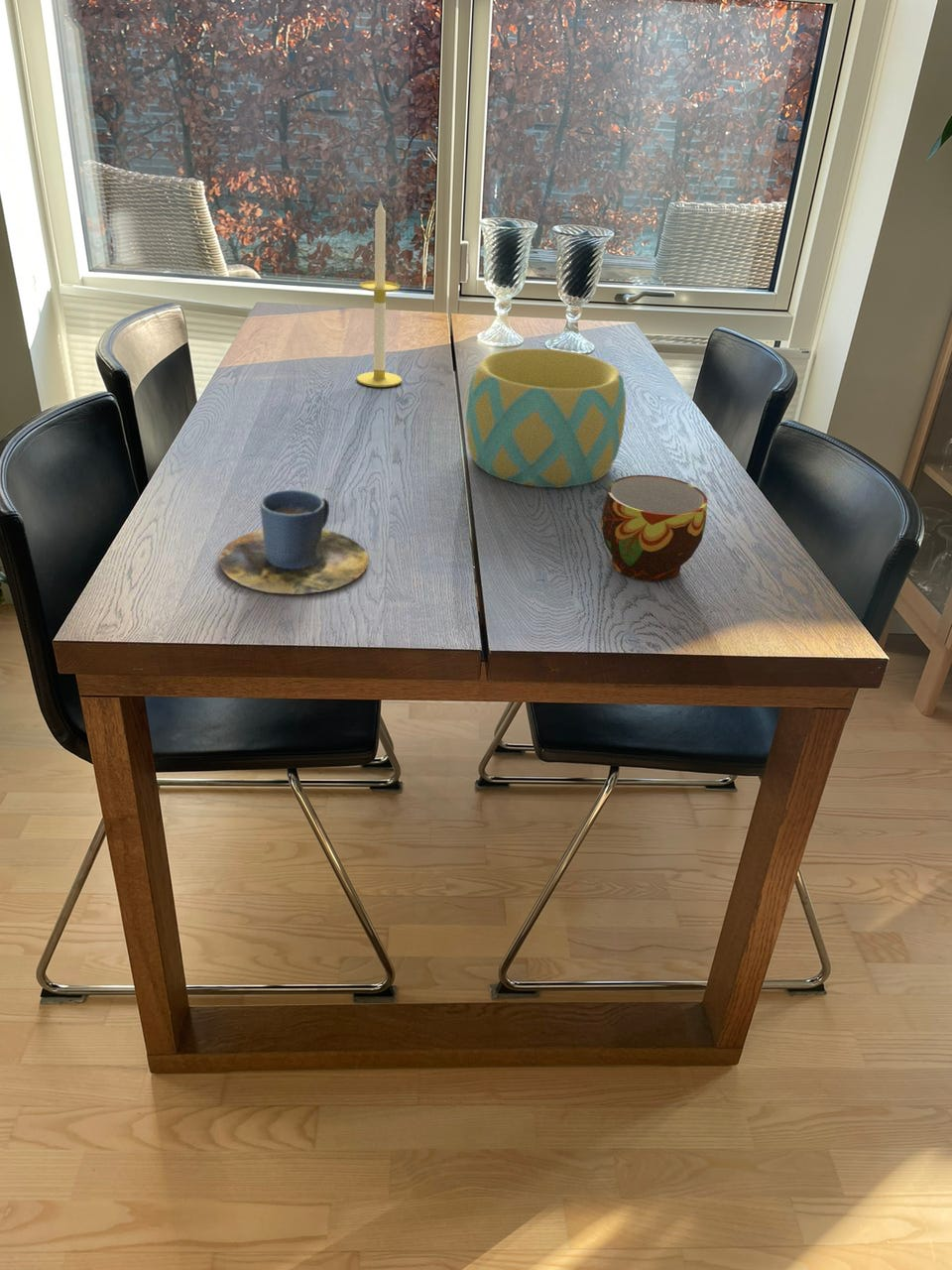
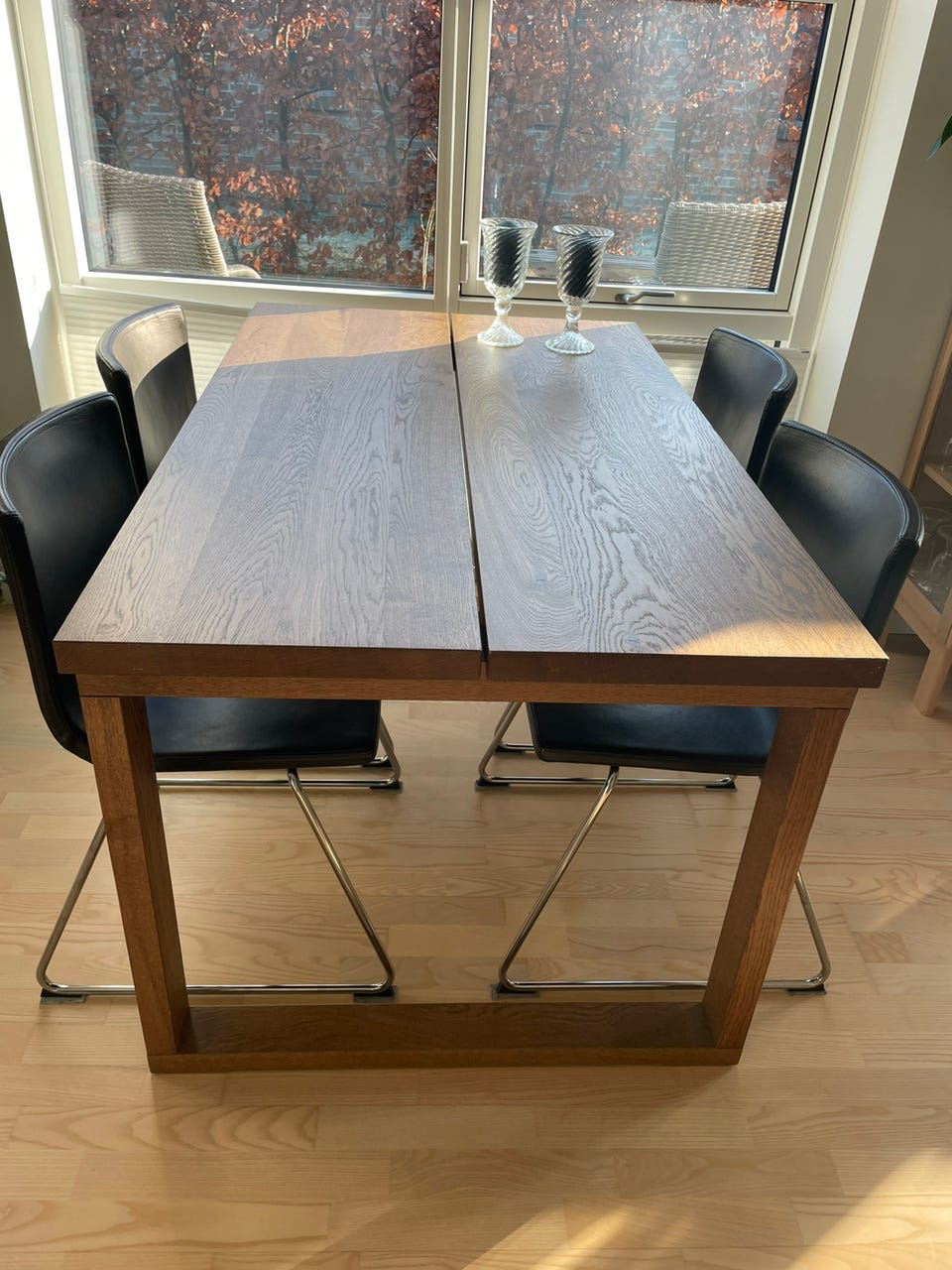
- candle (380, 293)
- cup (649, 528)
- bowl (544, 416)
- cup (294, 531)
